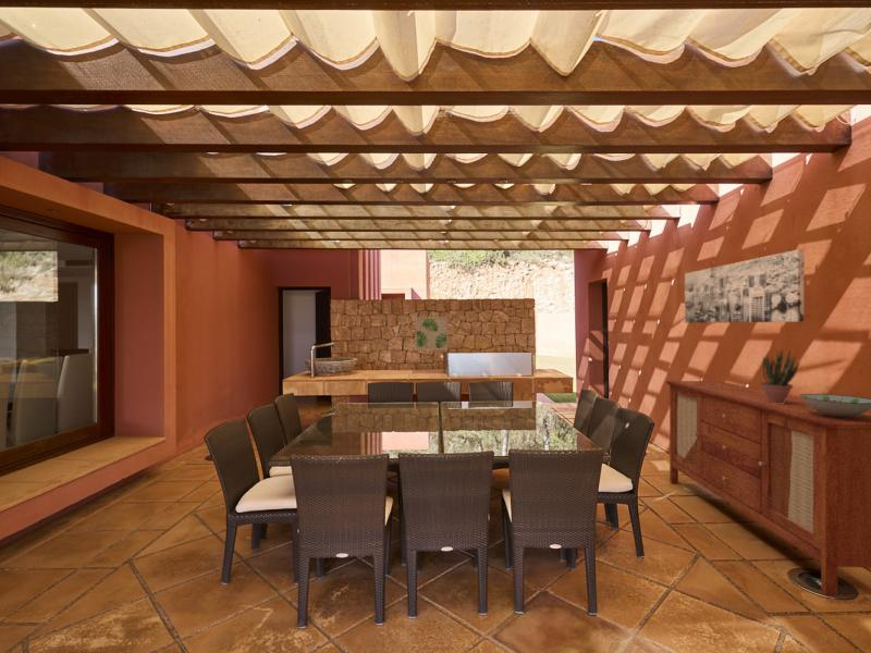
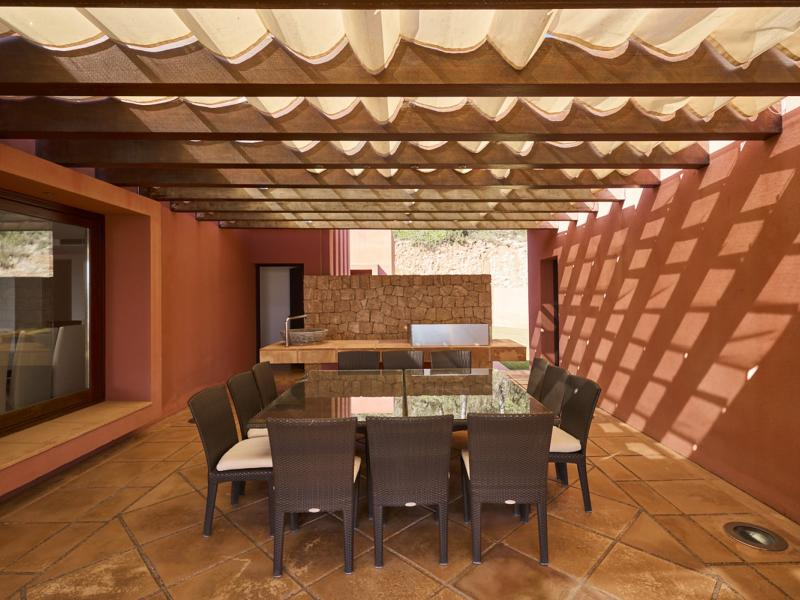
- potted plant (780, 374)
- sideboard (757, 459)
- wall art (431, 333)
- decorative bowl (837, 406)
- wall art (733, 293)
